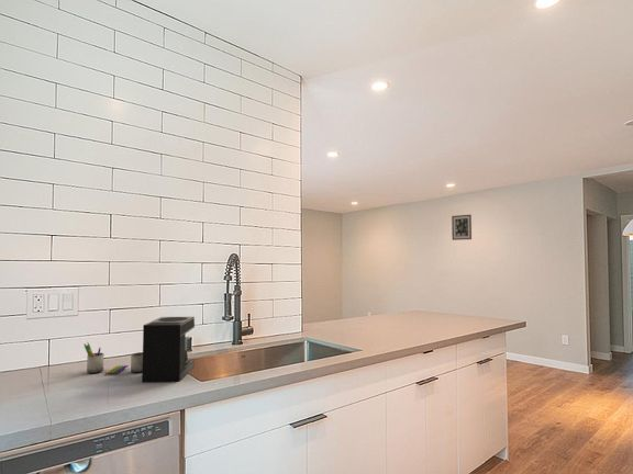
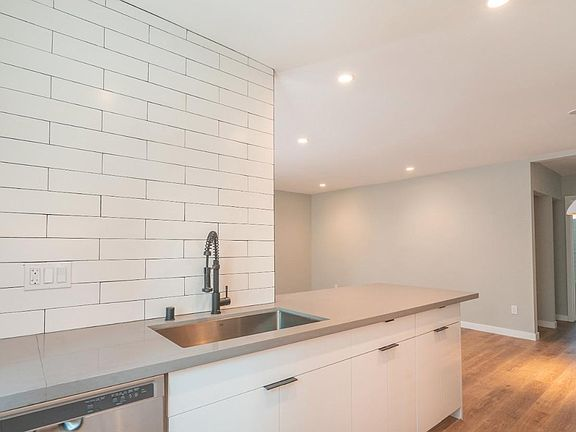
- wall art (460, 227)
- coffee maker (133, 353)
